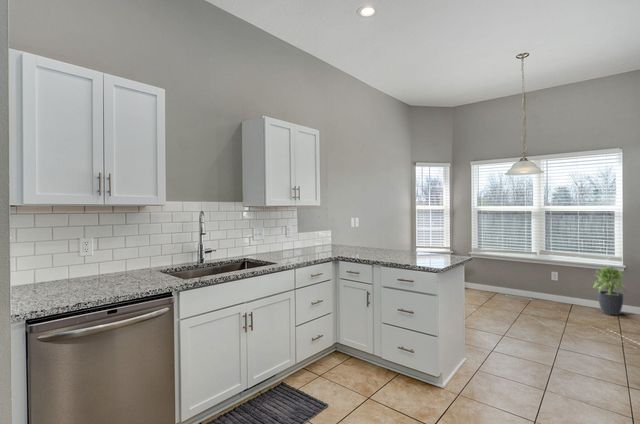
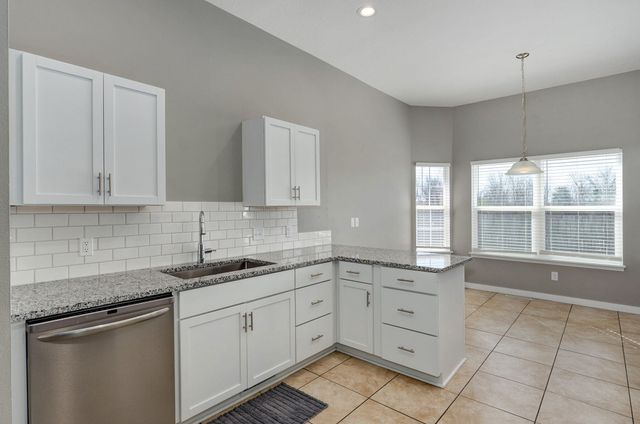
- potted plant (608, 288)
